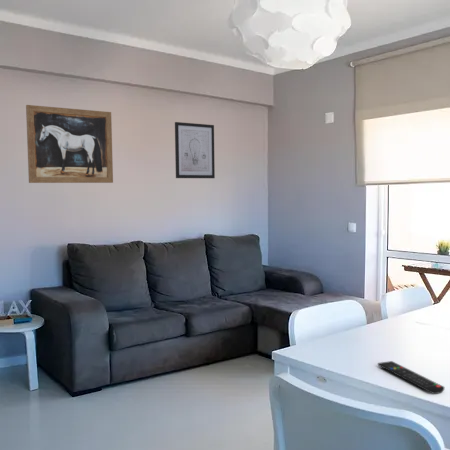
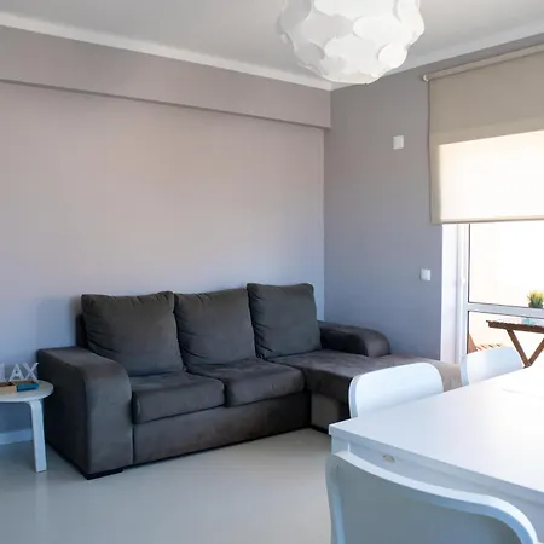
- wall art (195, 151)
- wall art (71, 145)
- remote control (409, 376)
